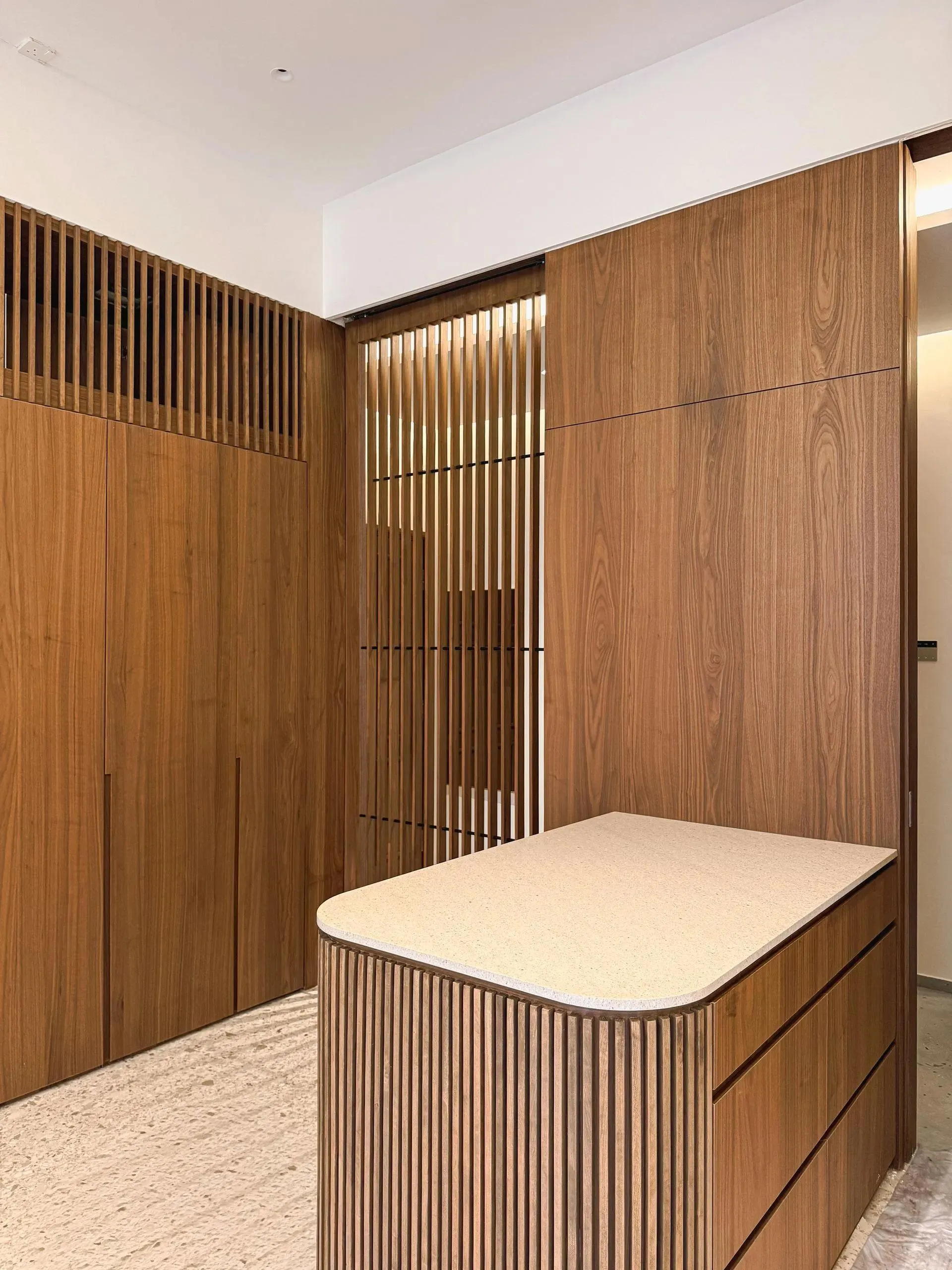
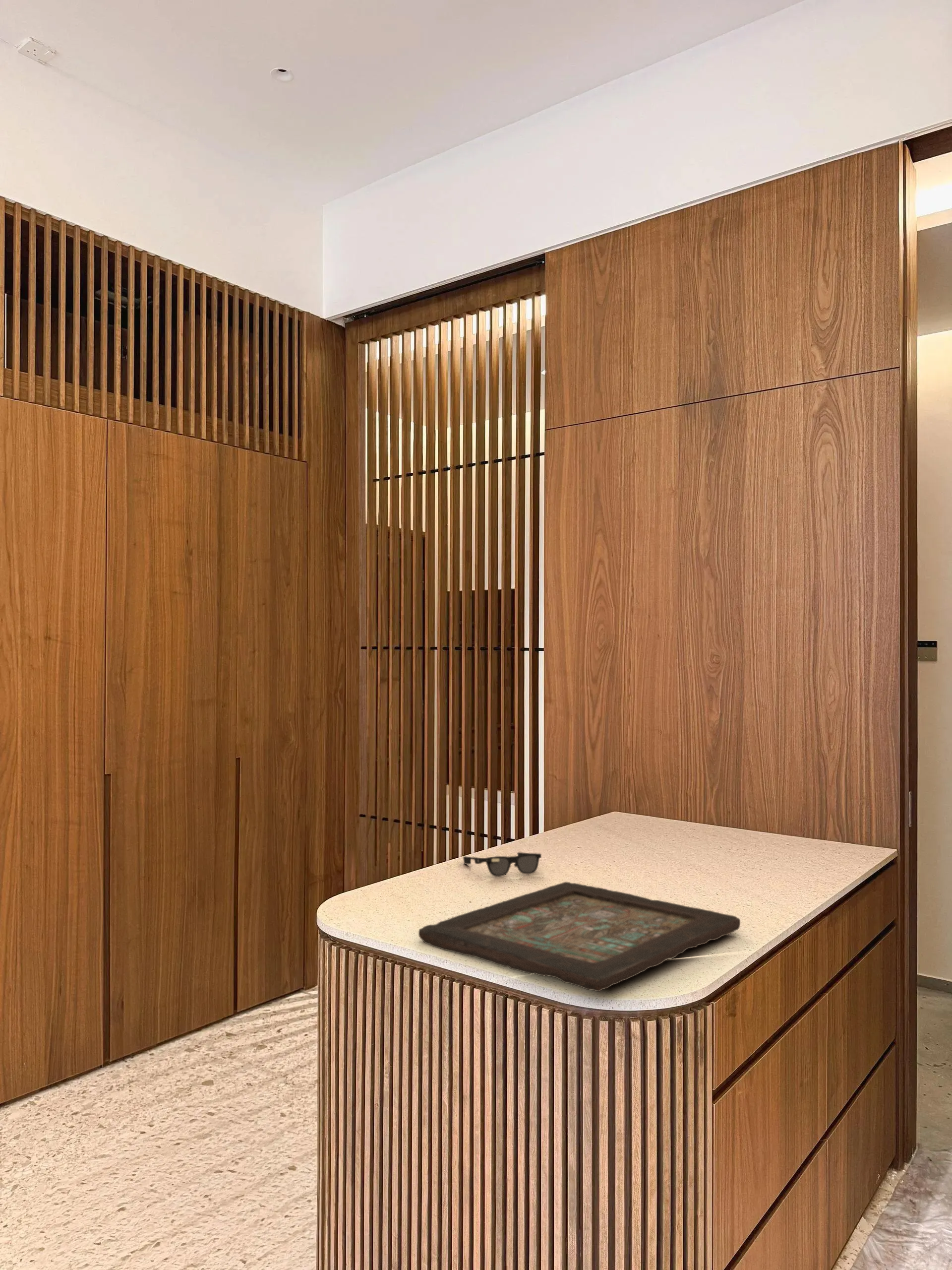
+ sunglasses (502, 858)
+ decorative tray (582, 929)
